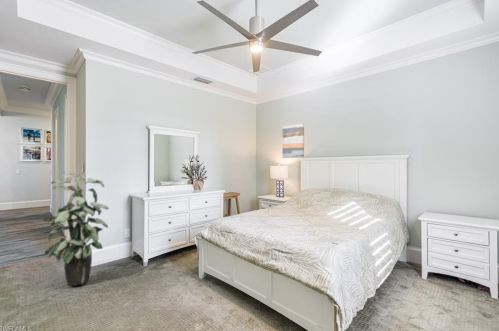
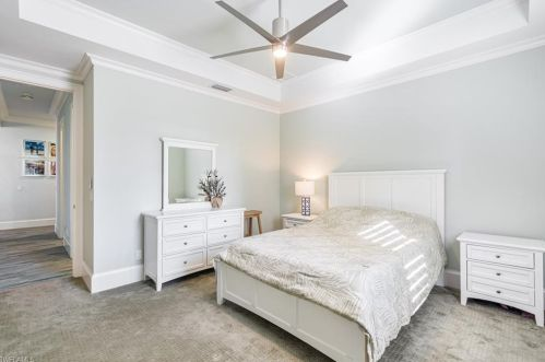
- wall art (292, 141)
- indoor plant (75, 226)
